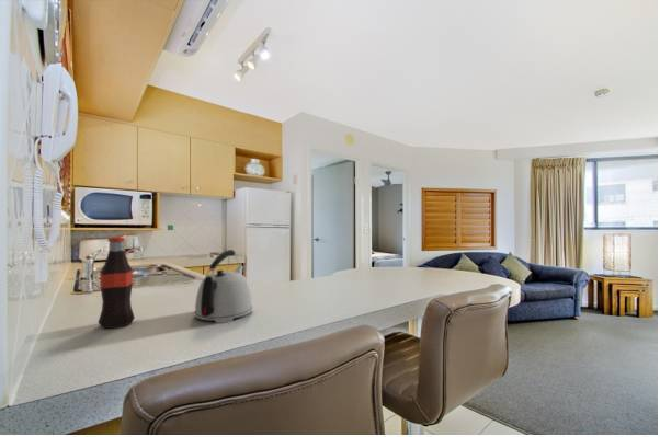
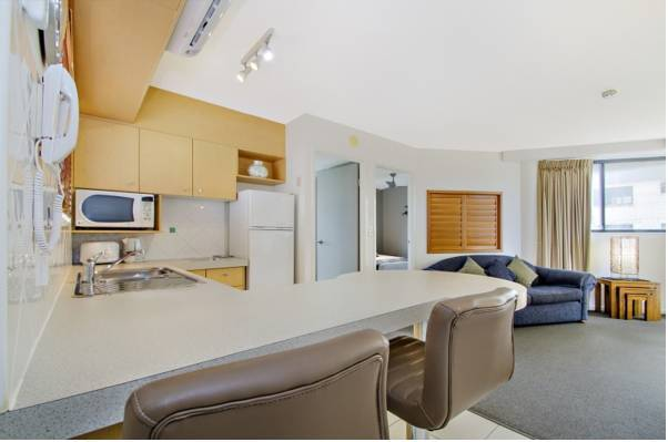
- bottle (116, 279)
- kettle (225, 281)
